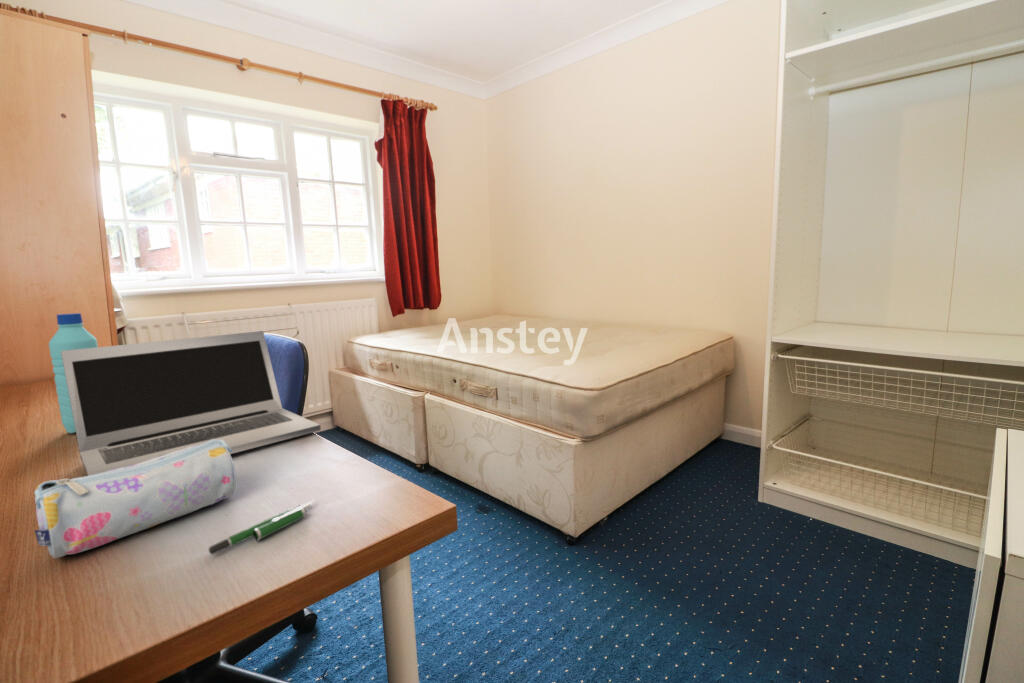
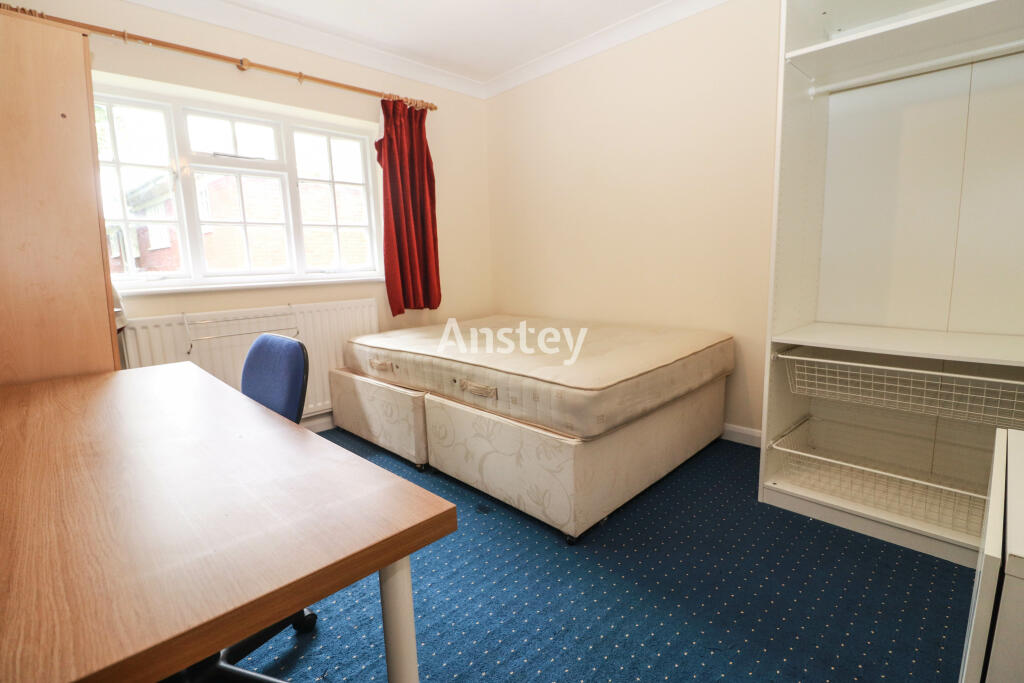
- pencil case (144, 490)
- water bottle (65, 377)
- laptop (197, 393)
- pen (270, 524)
